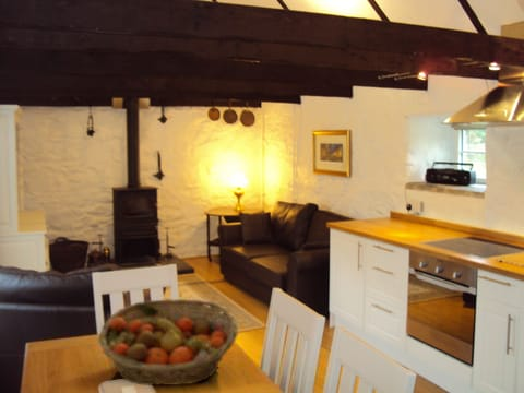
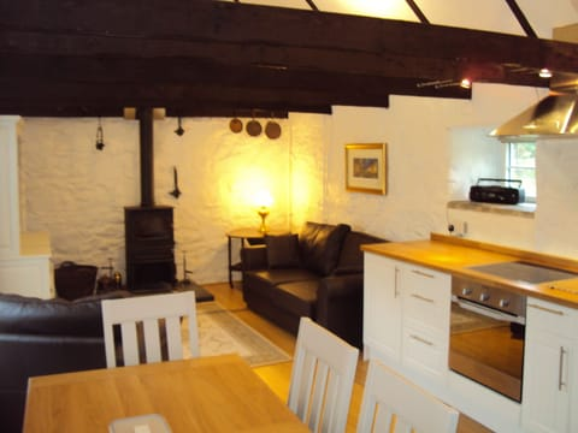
- fruit basket (169, 340)
